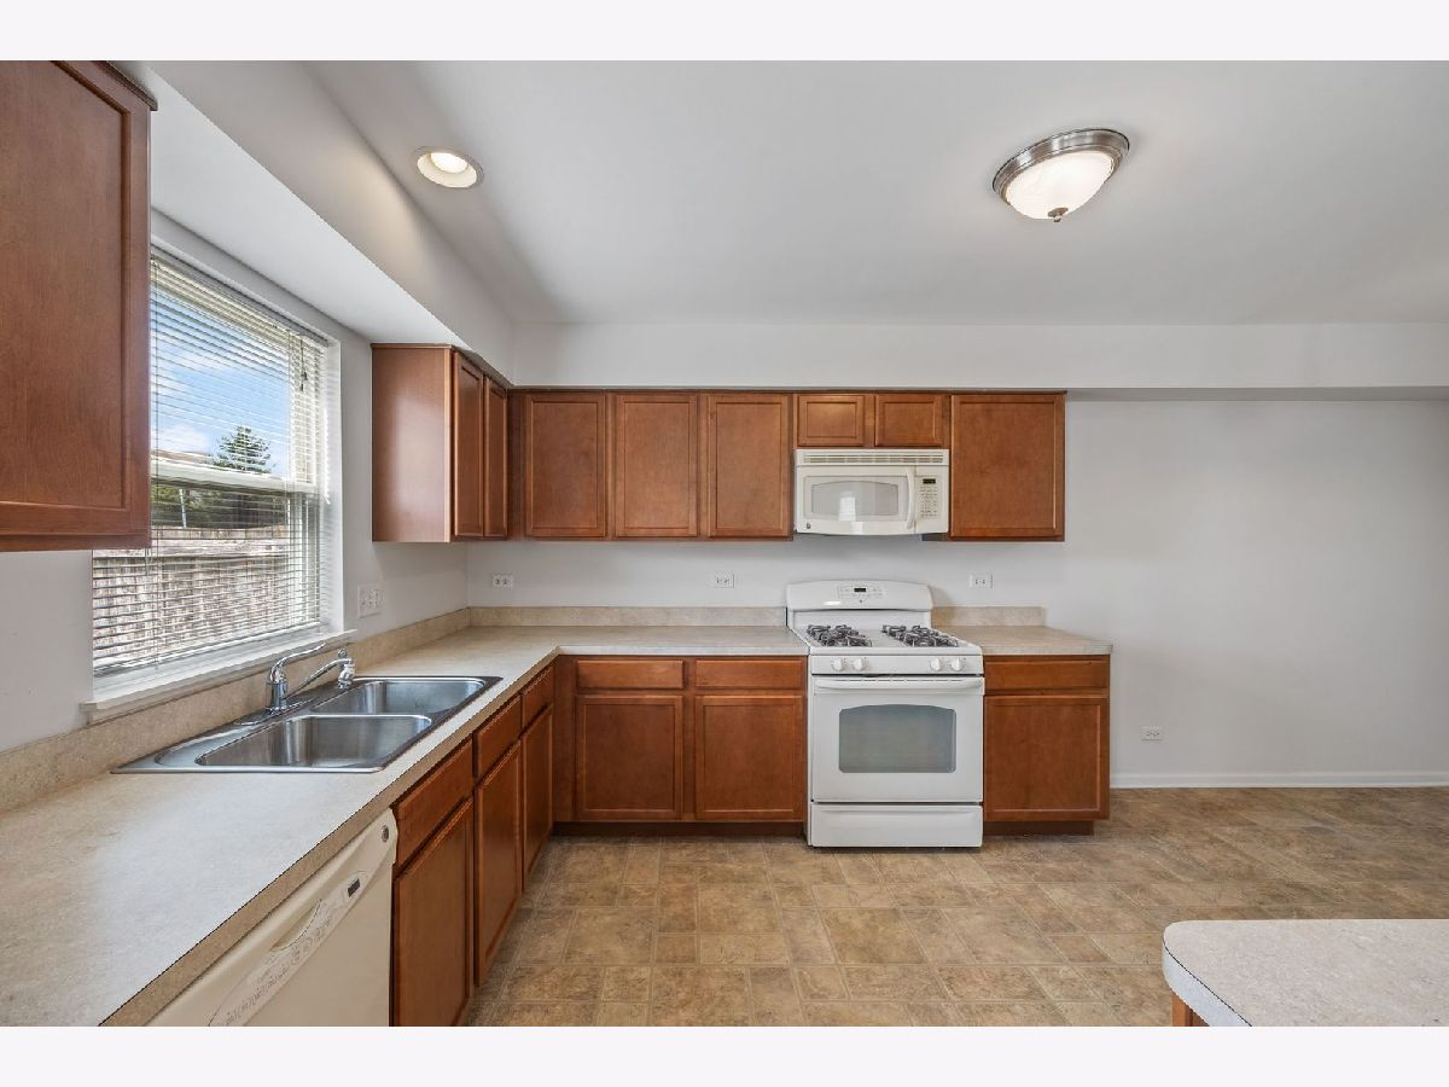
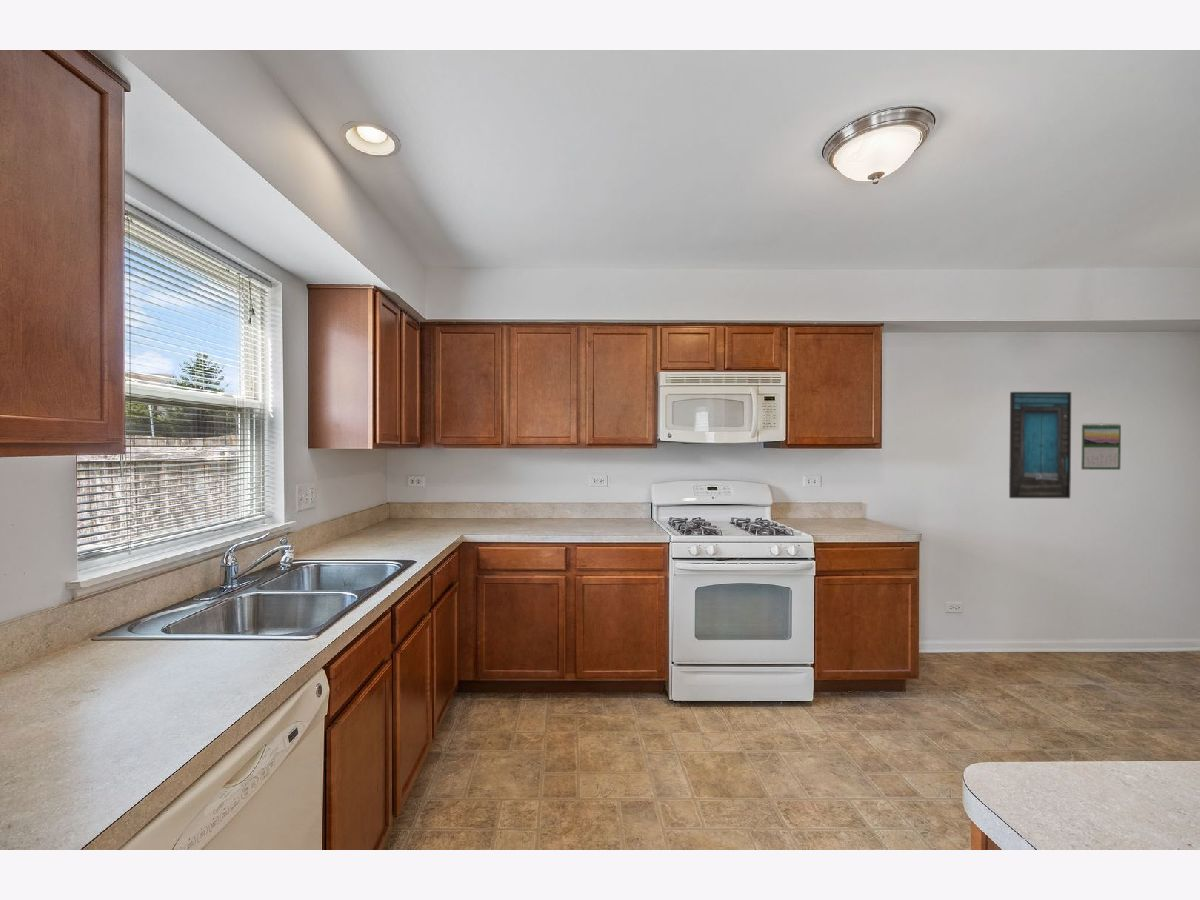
+ calendar (1101, 446)
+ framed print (1040, 445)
